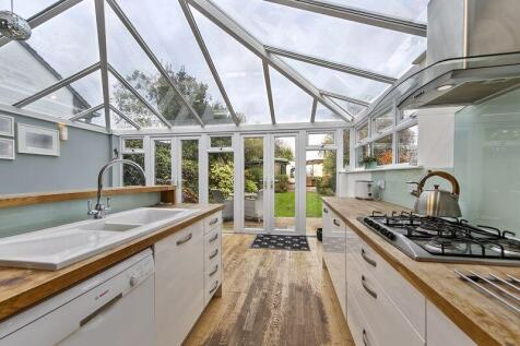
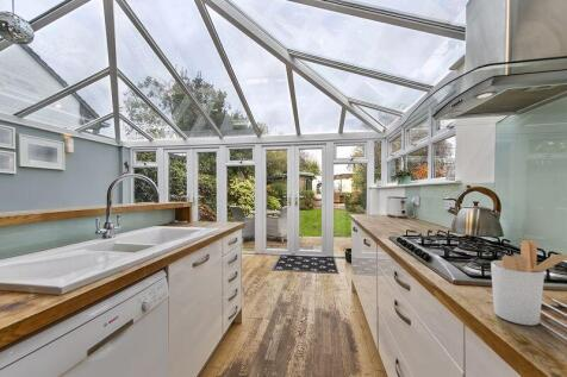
+ utensil holder (529, 282)
